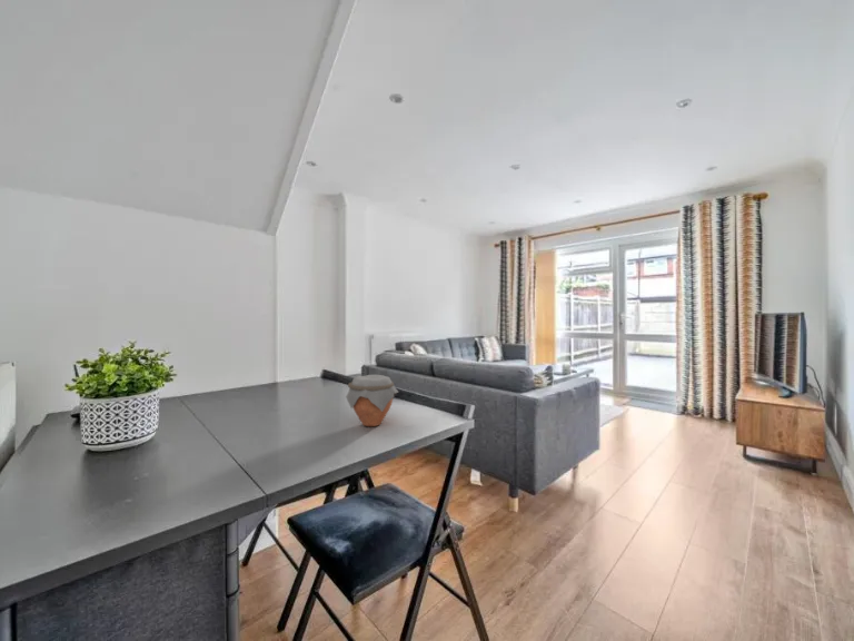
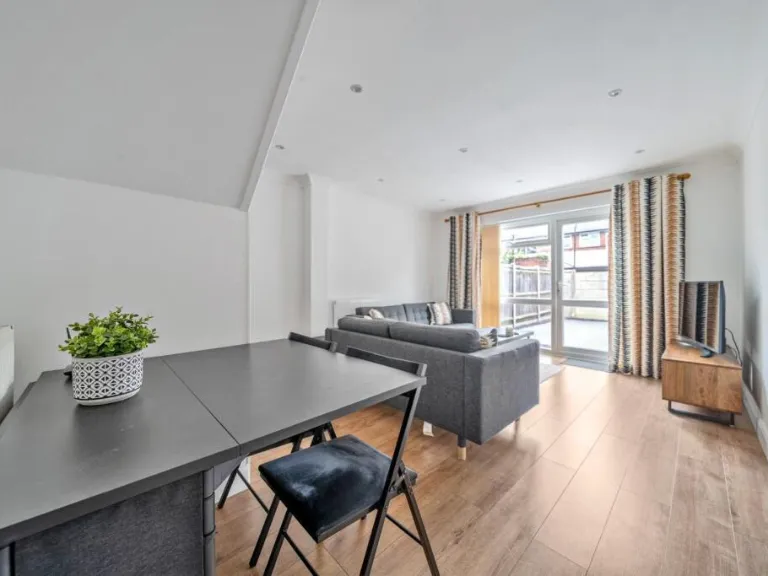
- jar (371, 400)
